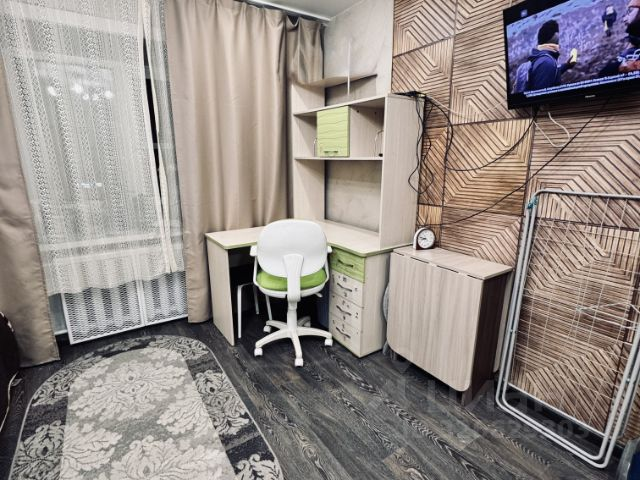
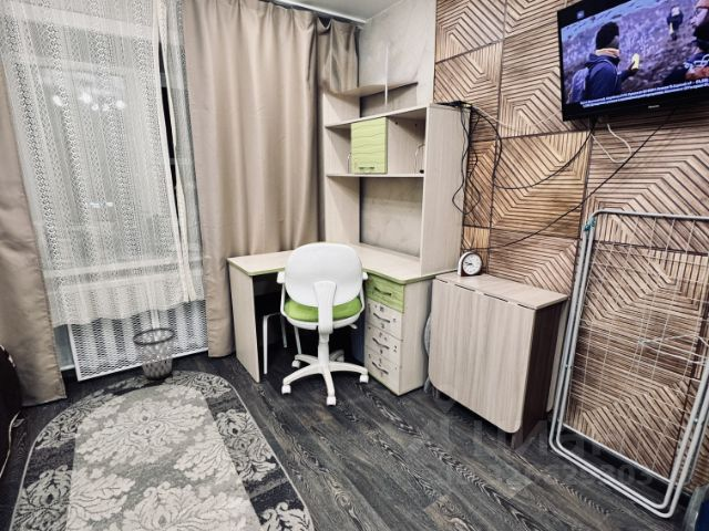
+ wastebasket (156, 354)
